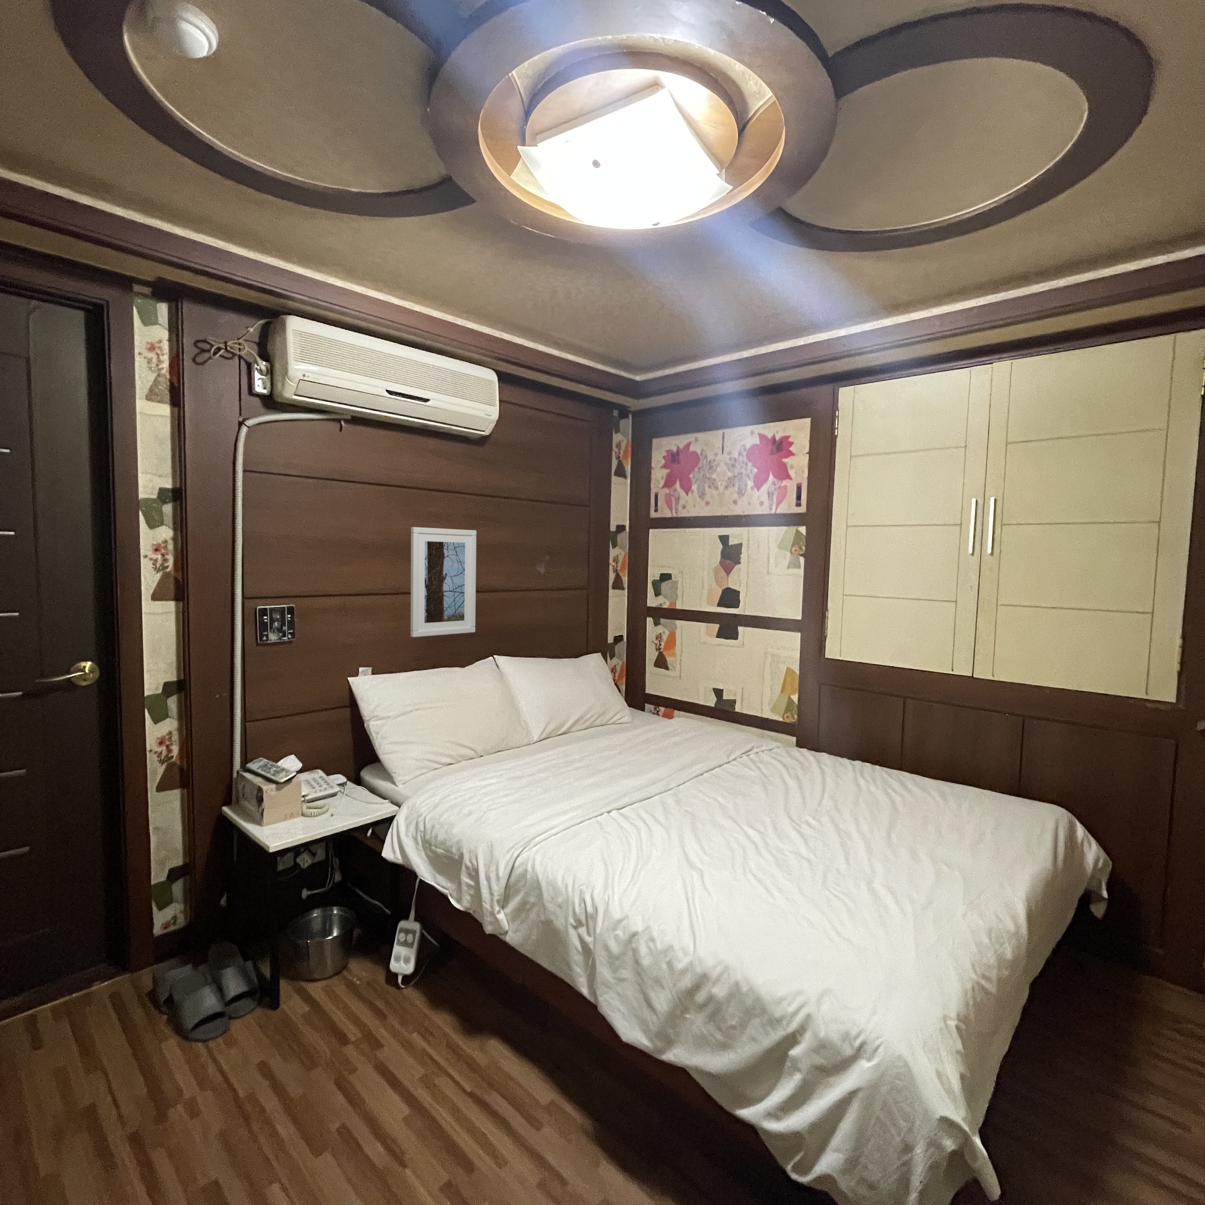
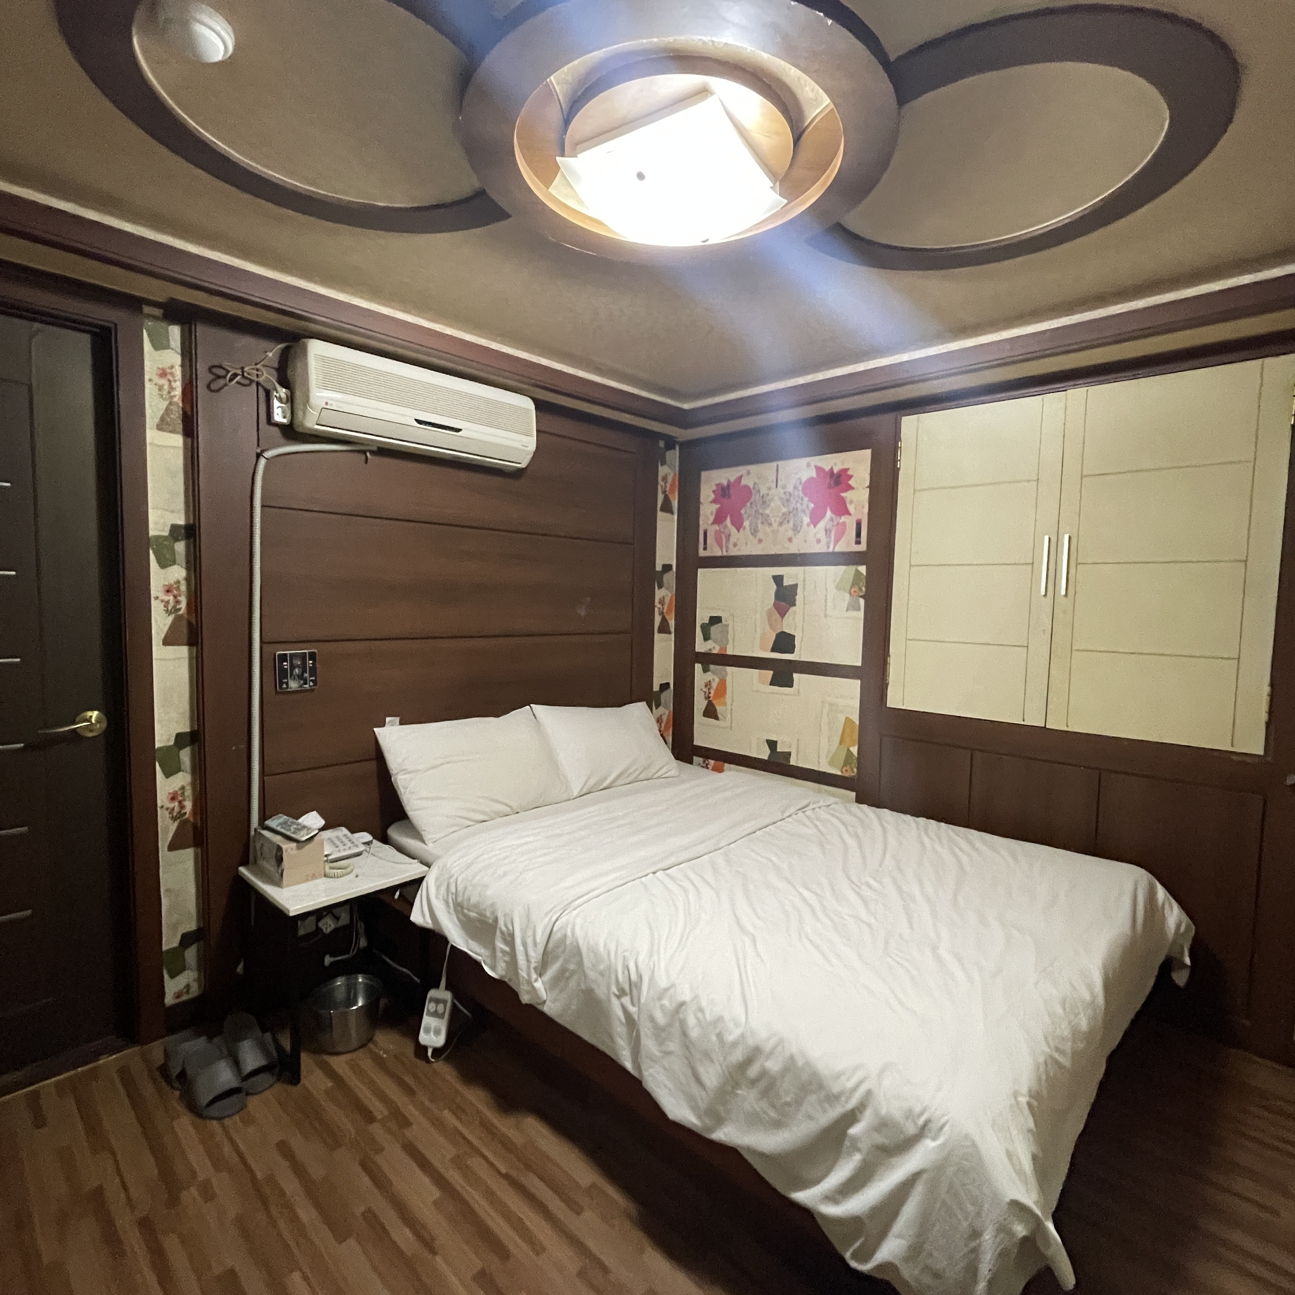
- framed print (445, 582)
